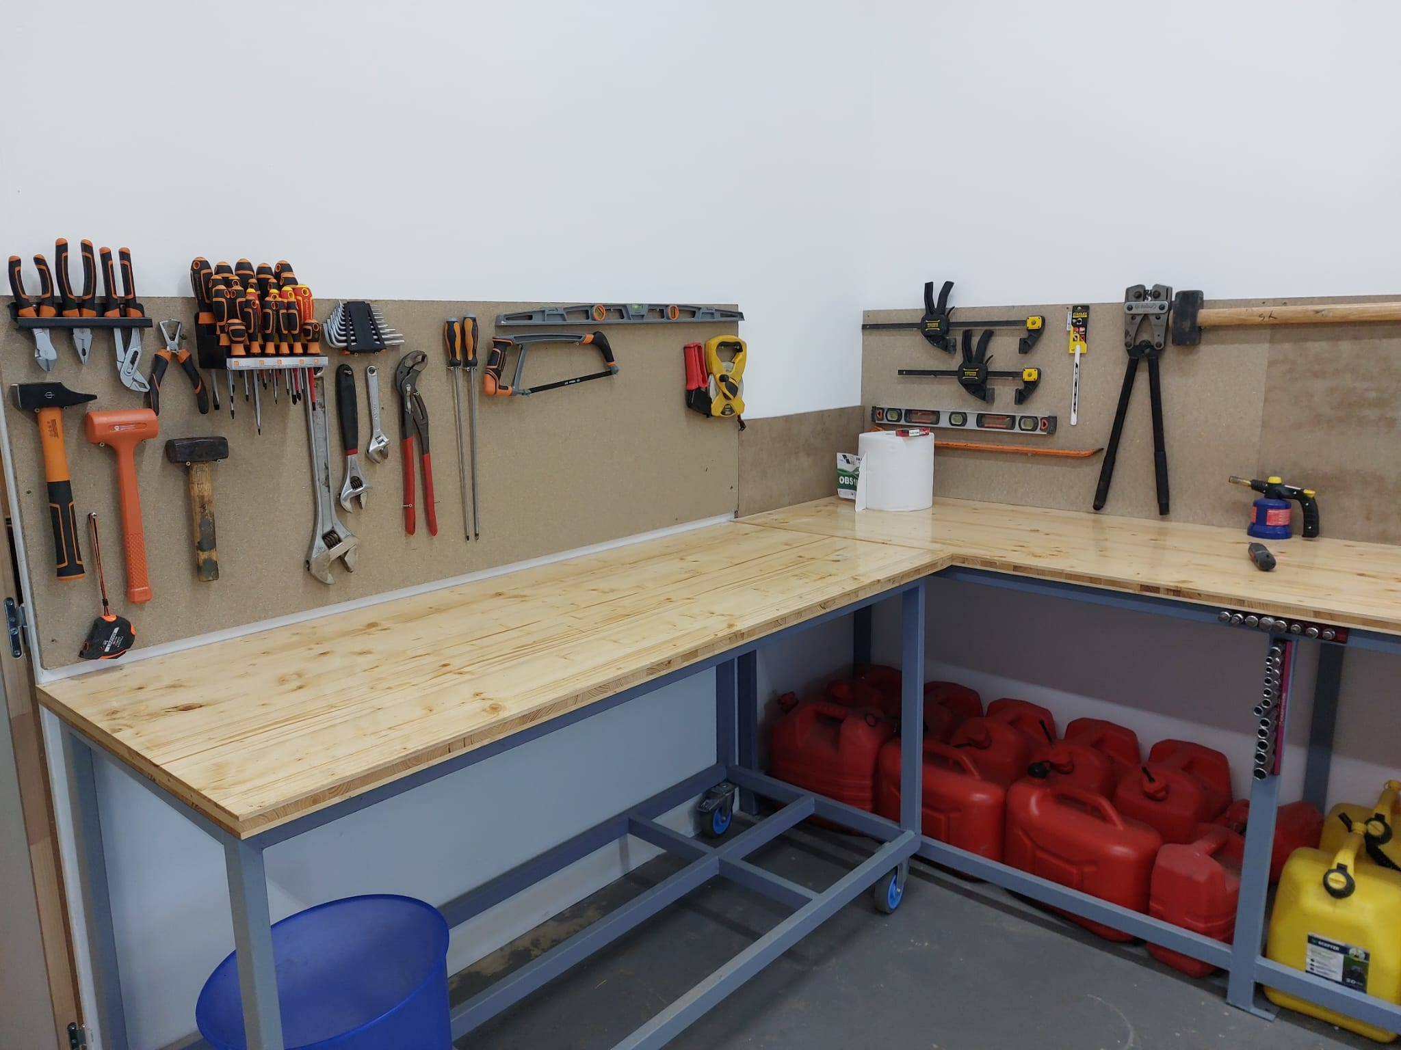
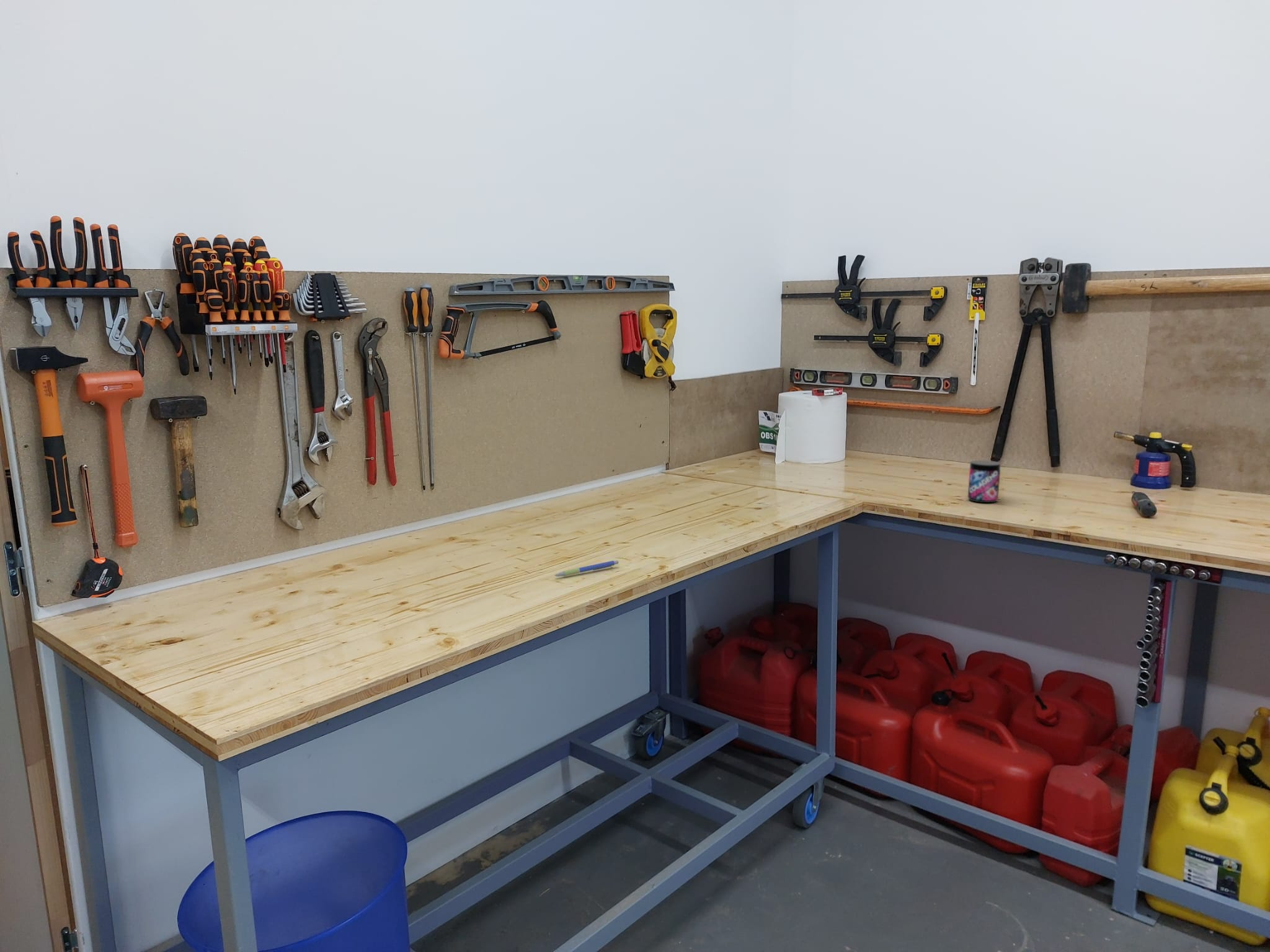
+ can (984, 481)
+ pen (587, 568)
